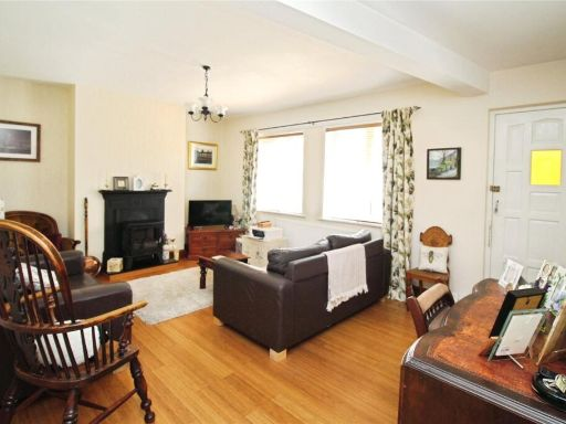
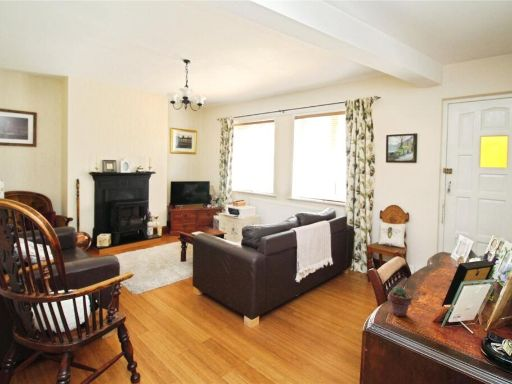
+ potted succulent (400, 300)
